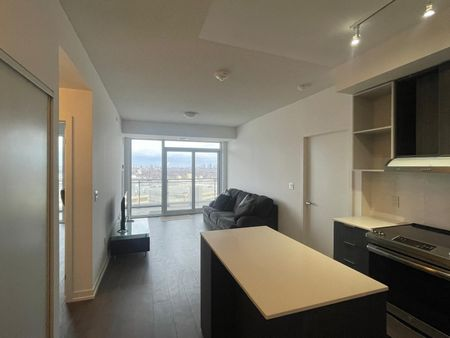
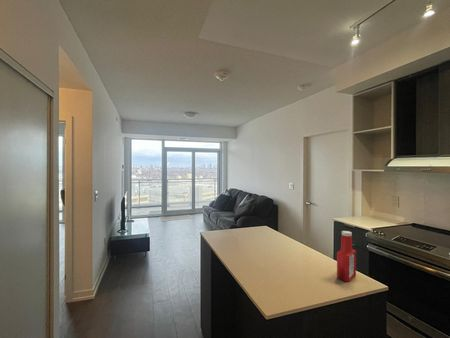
+ soap bottle (346, 254)
